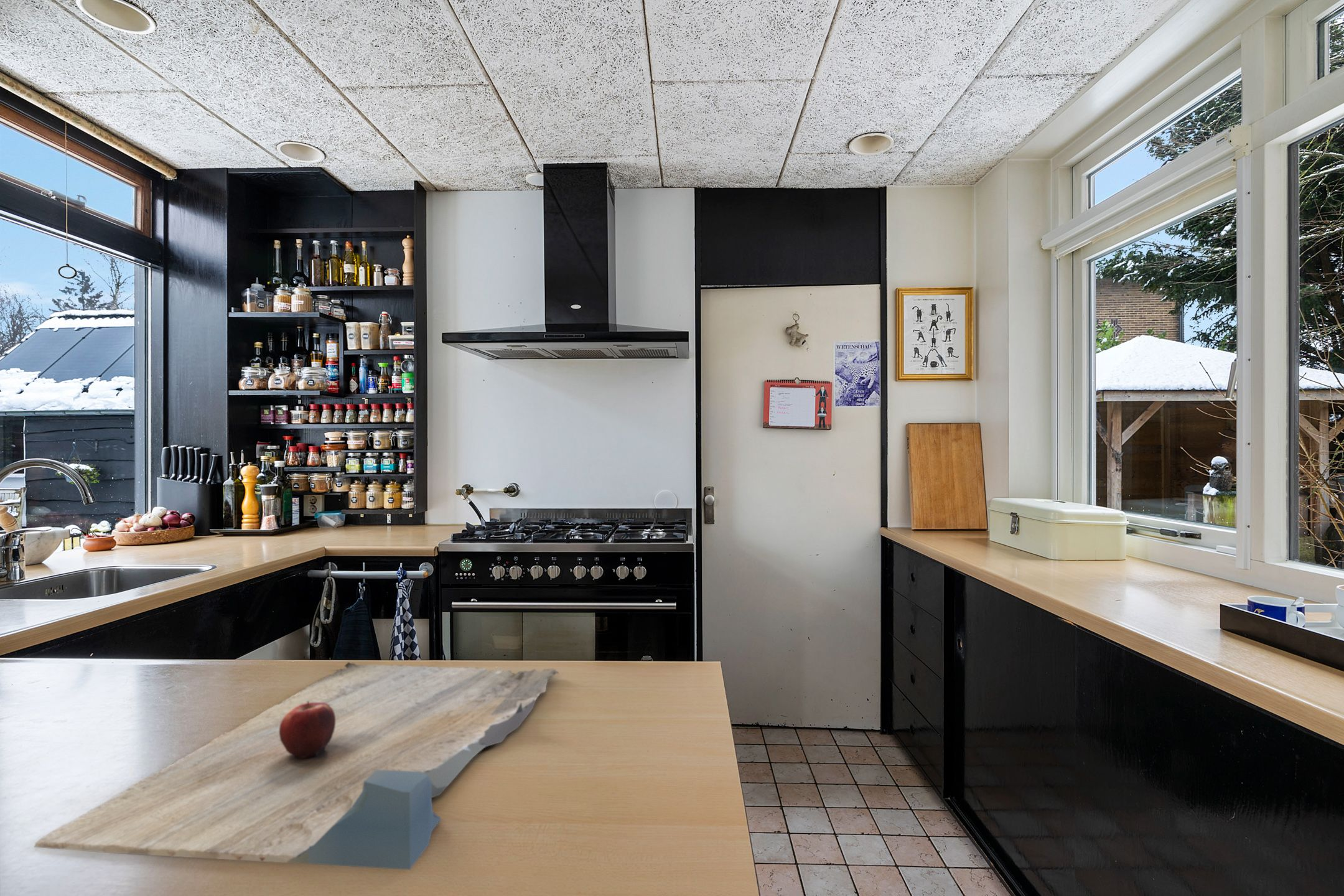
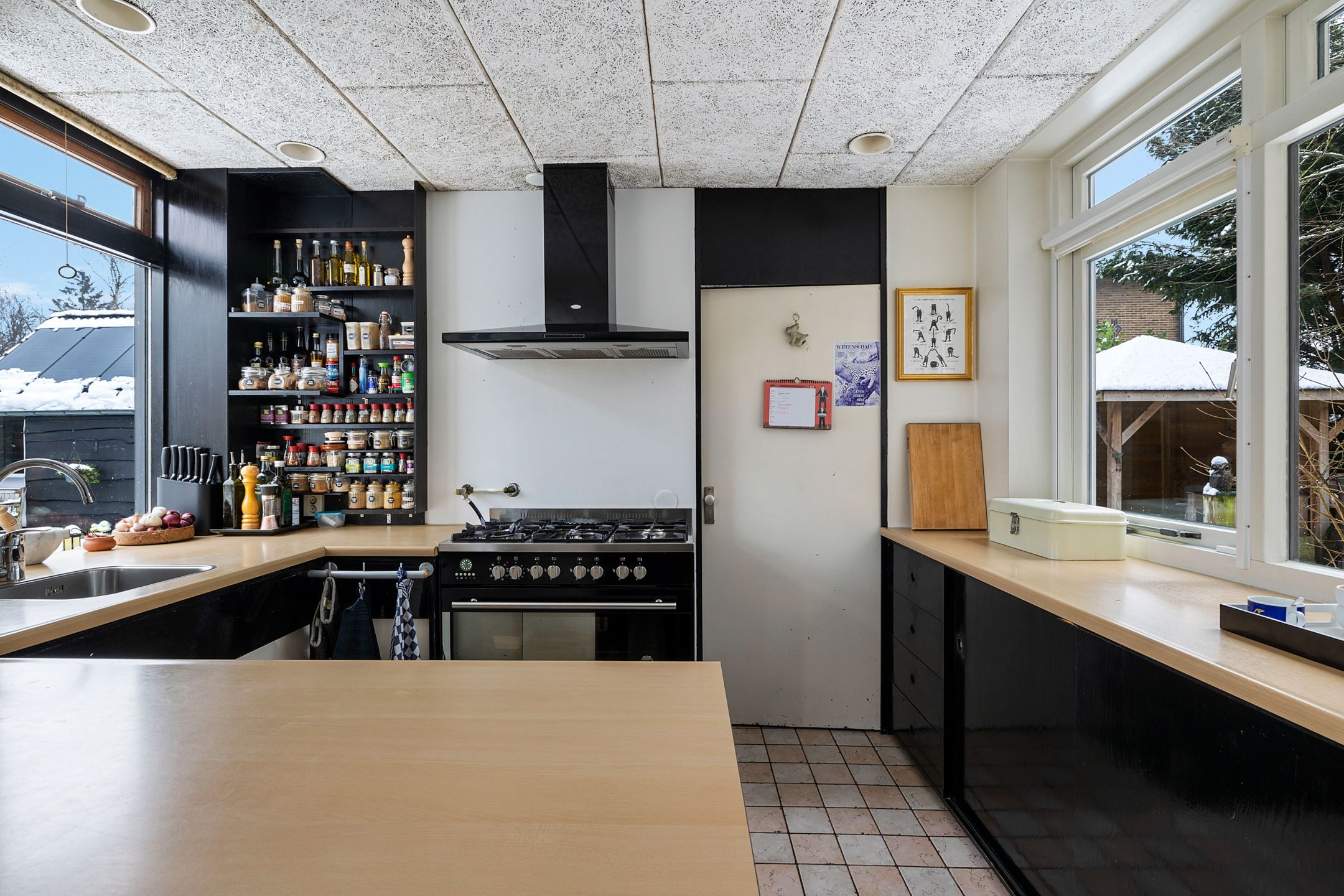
- cutting board (369, 710)
